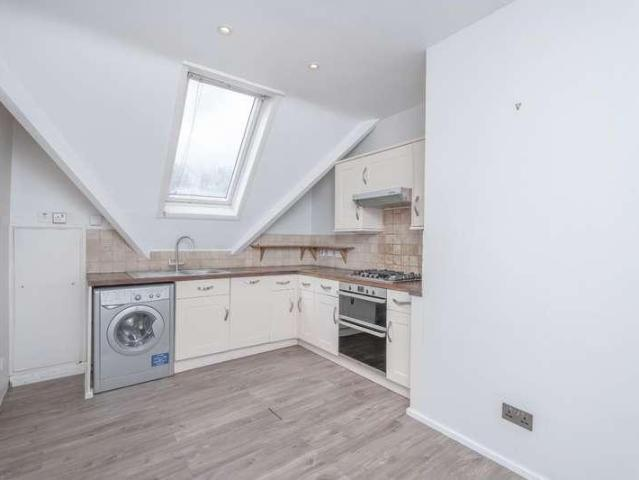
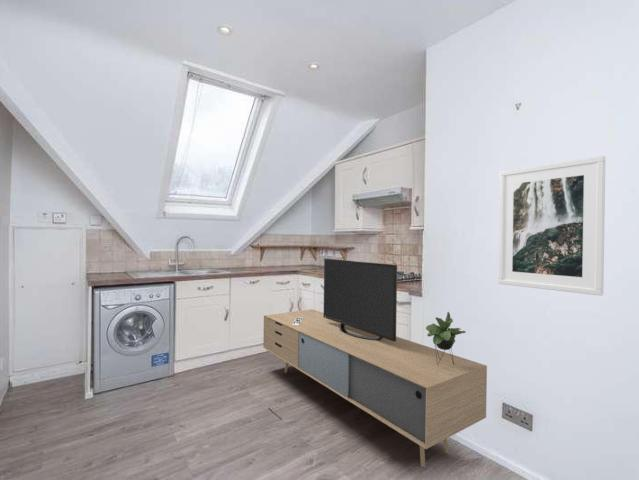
+ media console (350, 332)
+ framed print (545, 226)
